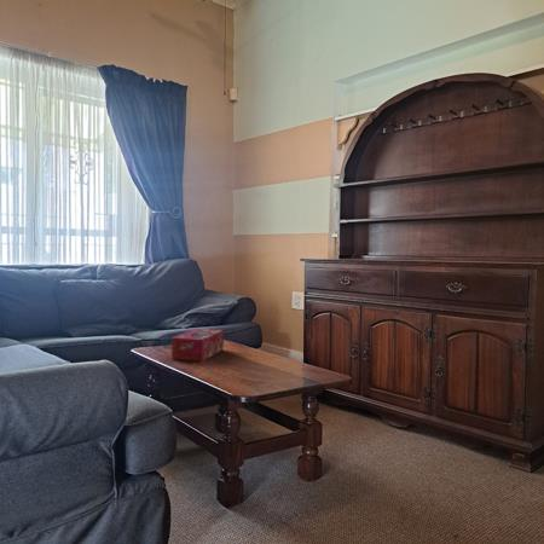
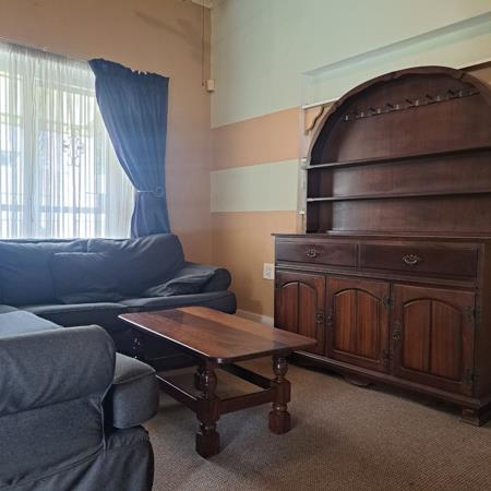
- tissue box (198, 343)
